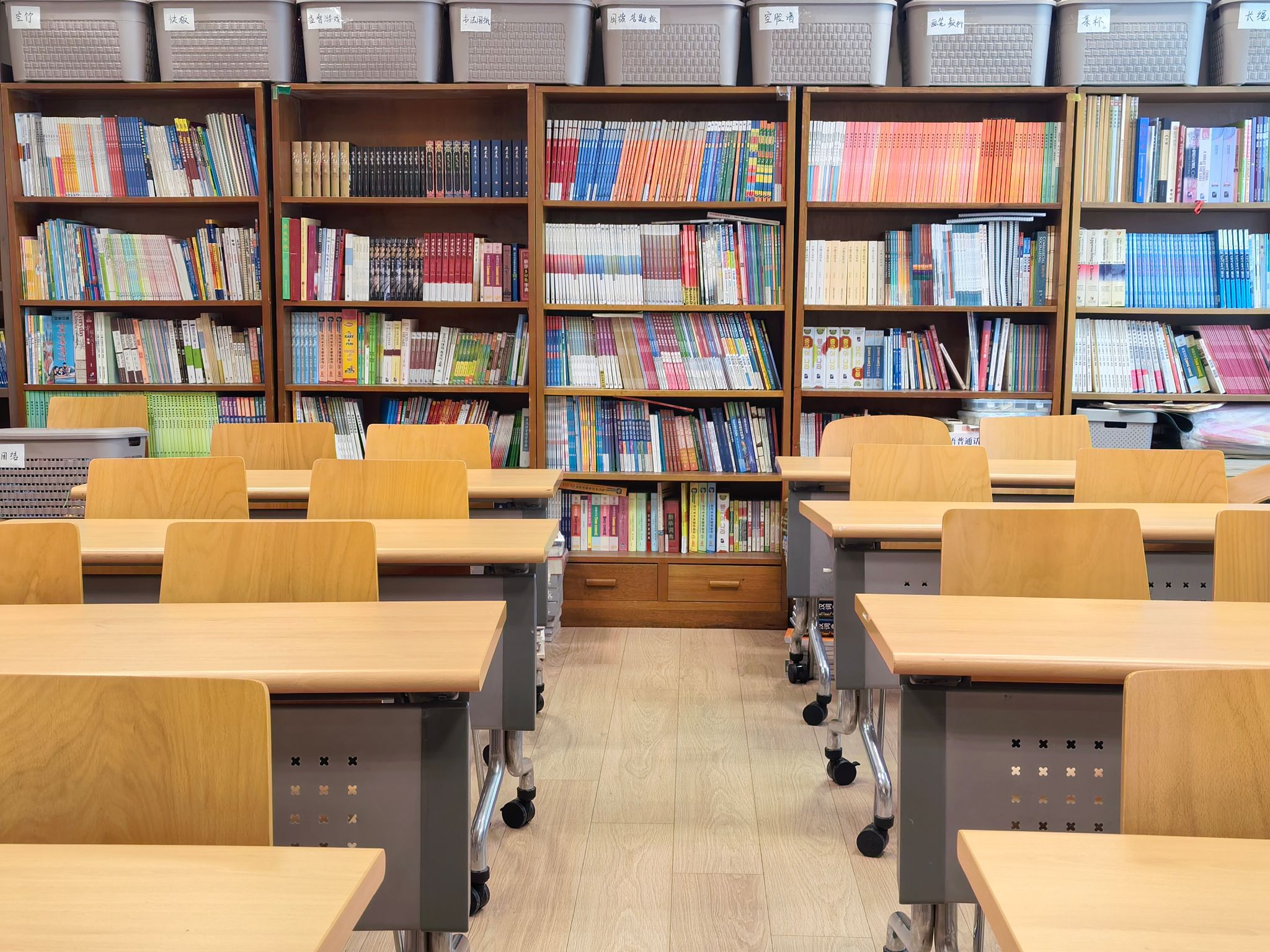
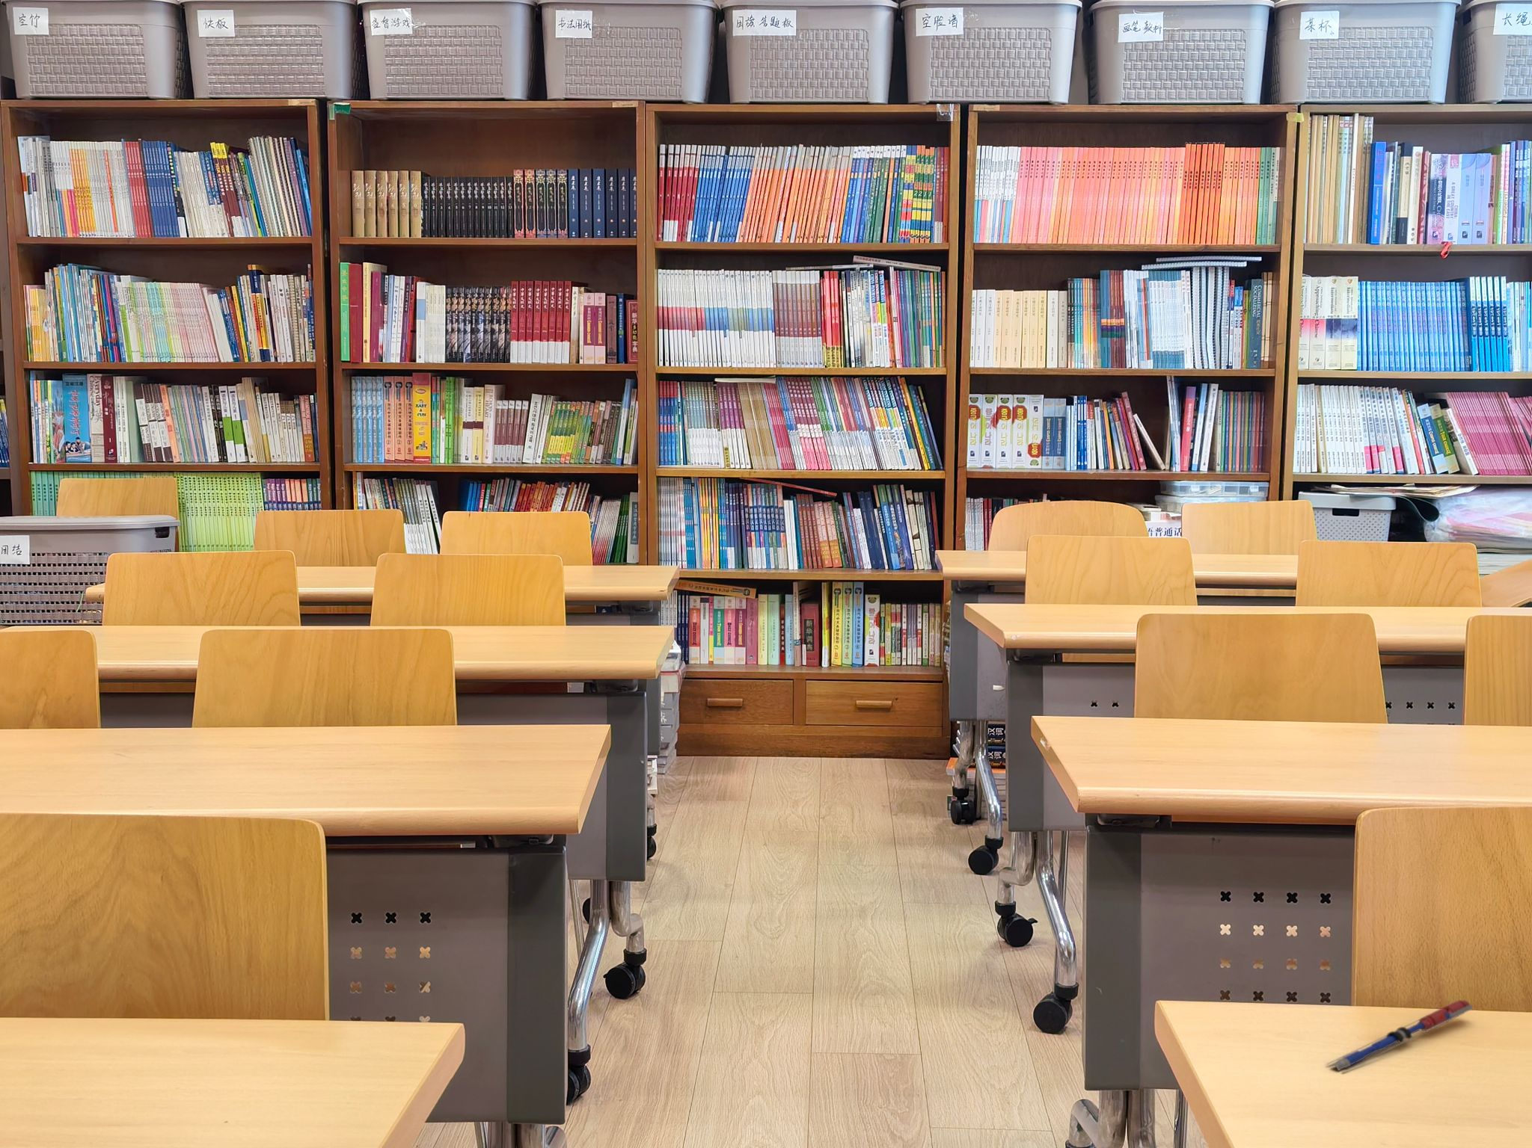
+ pen (1403, 1032)
